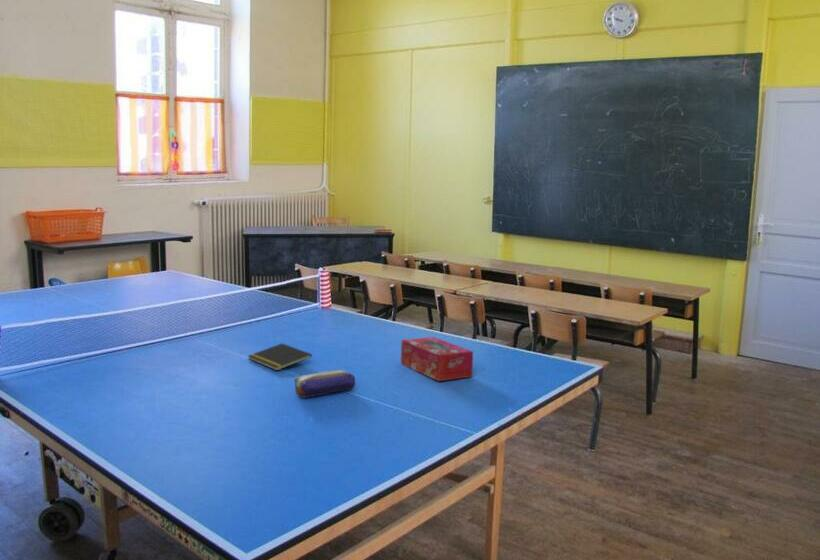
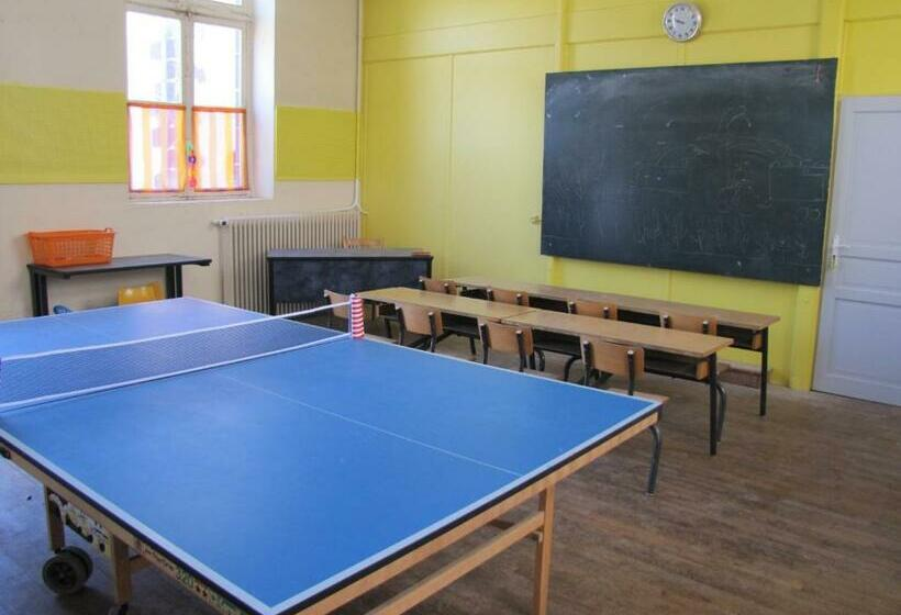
- tissue box (435, 357)
- notepad (279, 356)
- pencil case (325, 383)
